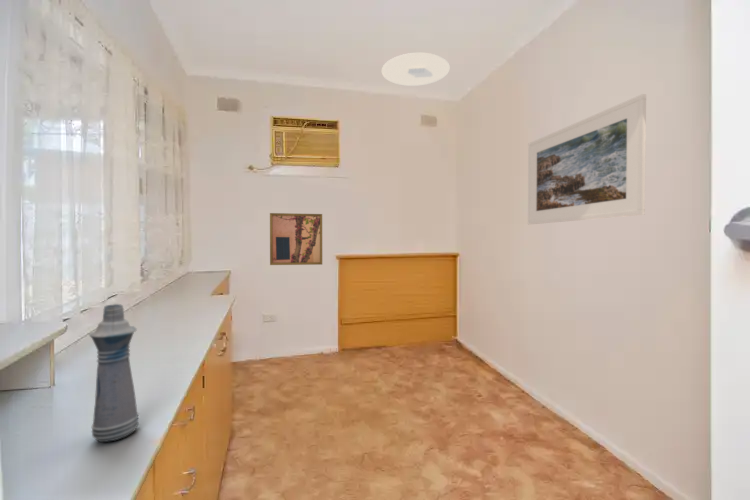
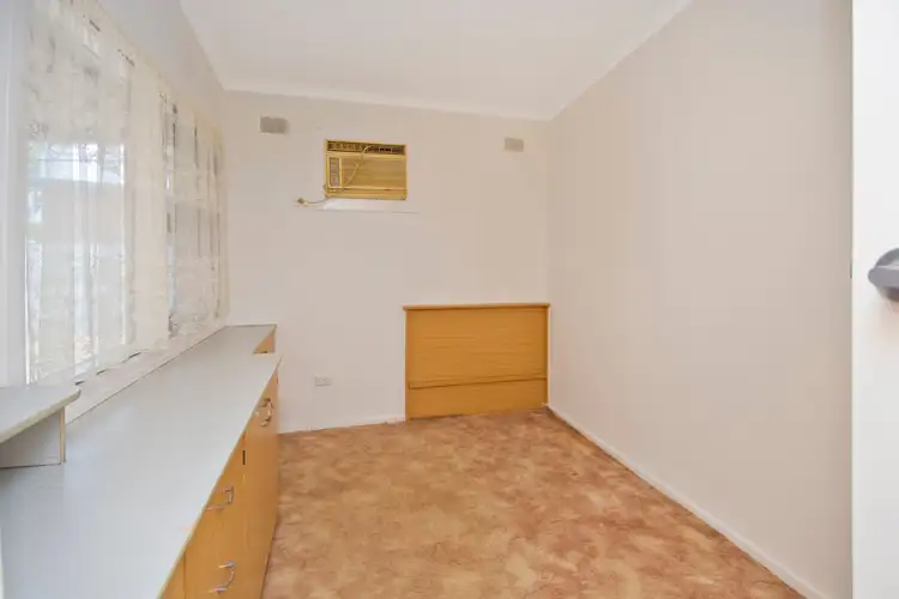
- wall art (296, 239)
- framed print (575, 172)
- bottle (114, 369)
- ceiling light (415, 67)
